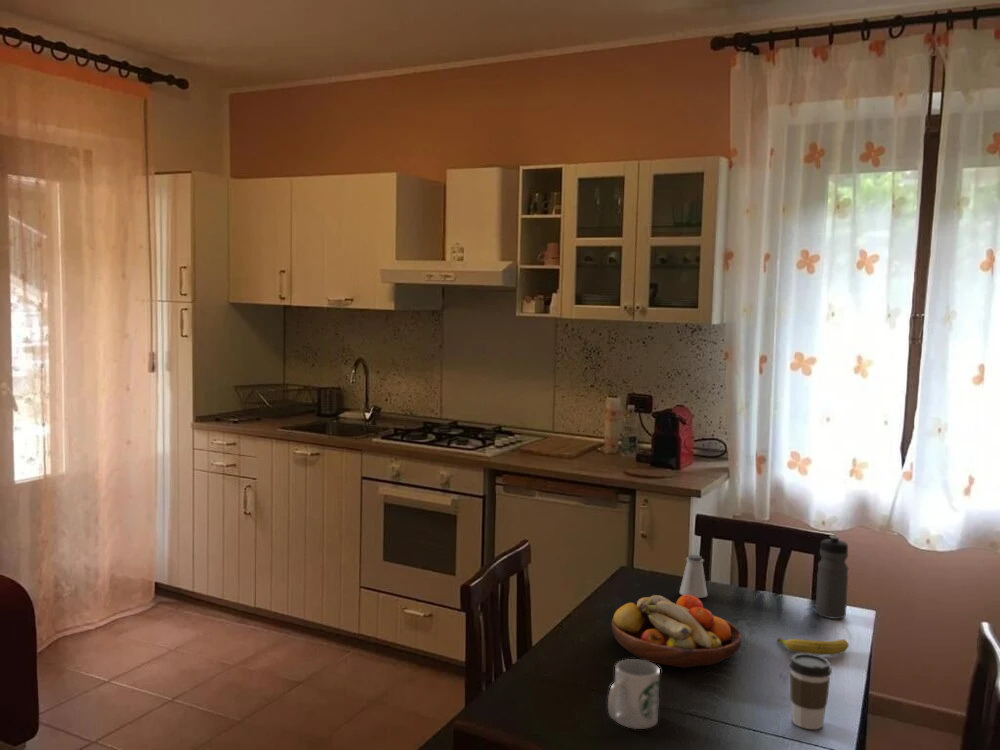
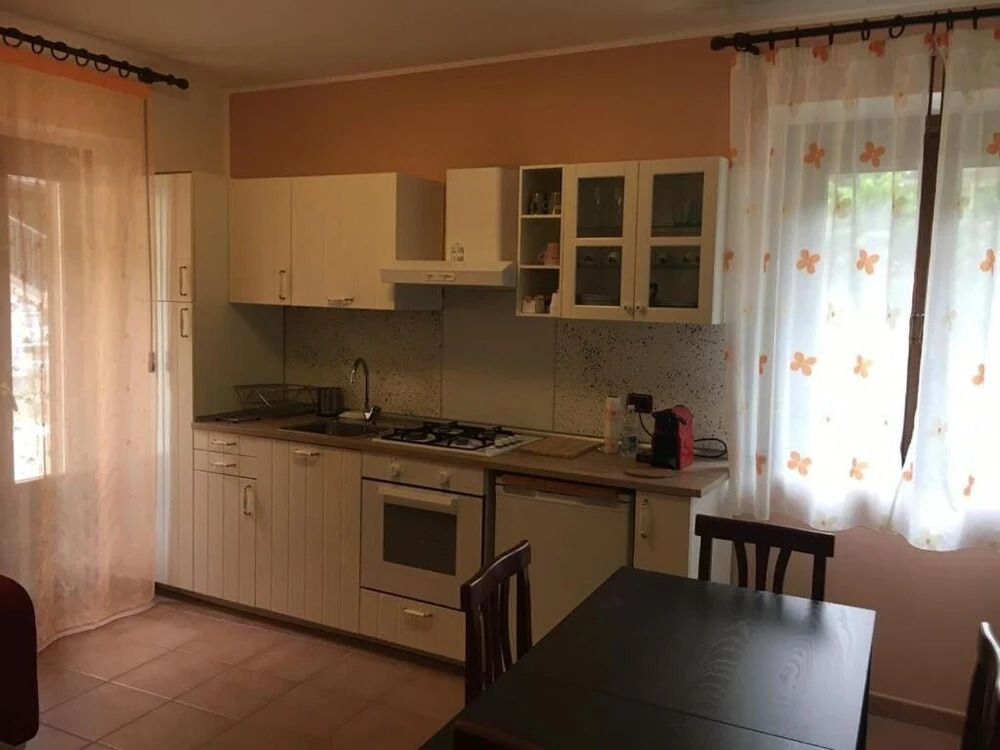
- fruit bowl (676, 622)
- saltshaker (694, 575)
- water bottle (832, 575)
- coffee cup (809, 691)
- mug (630, 696)
- fruit (810, 641)
